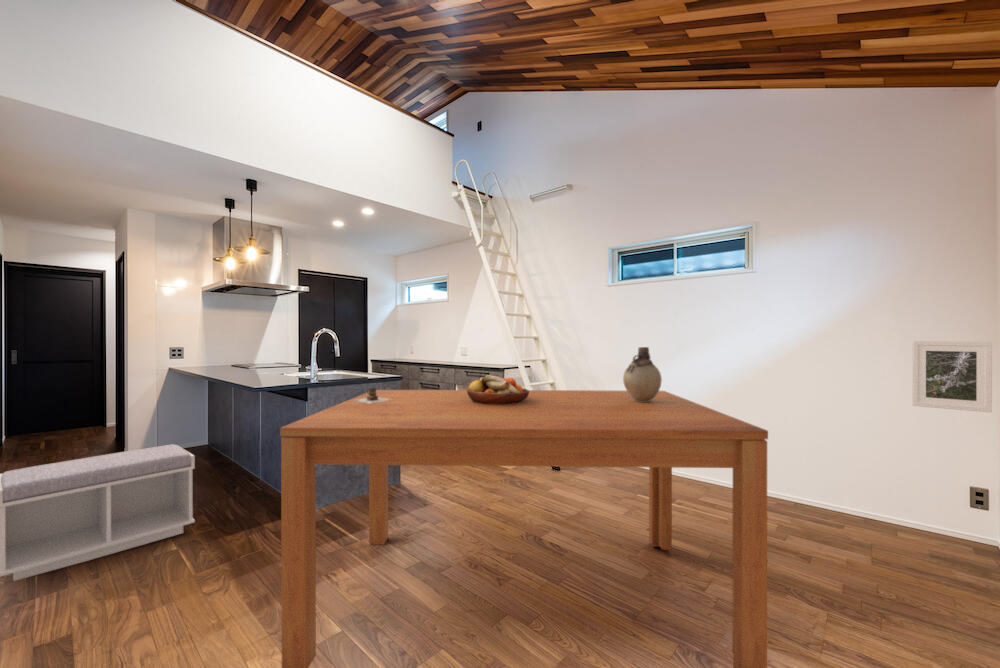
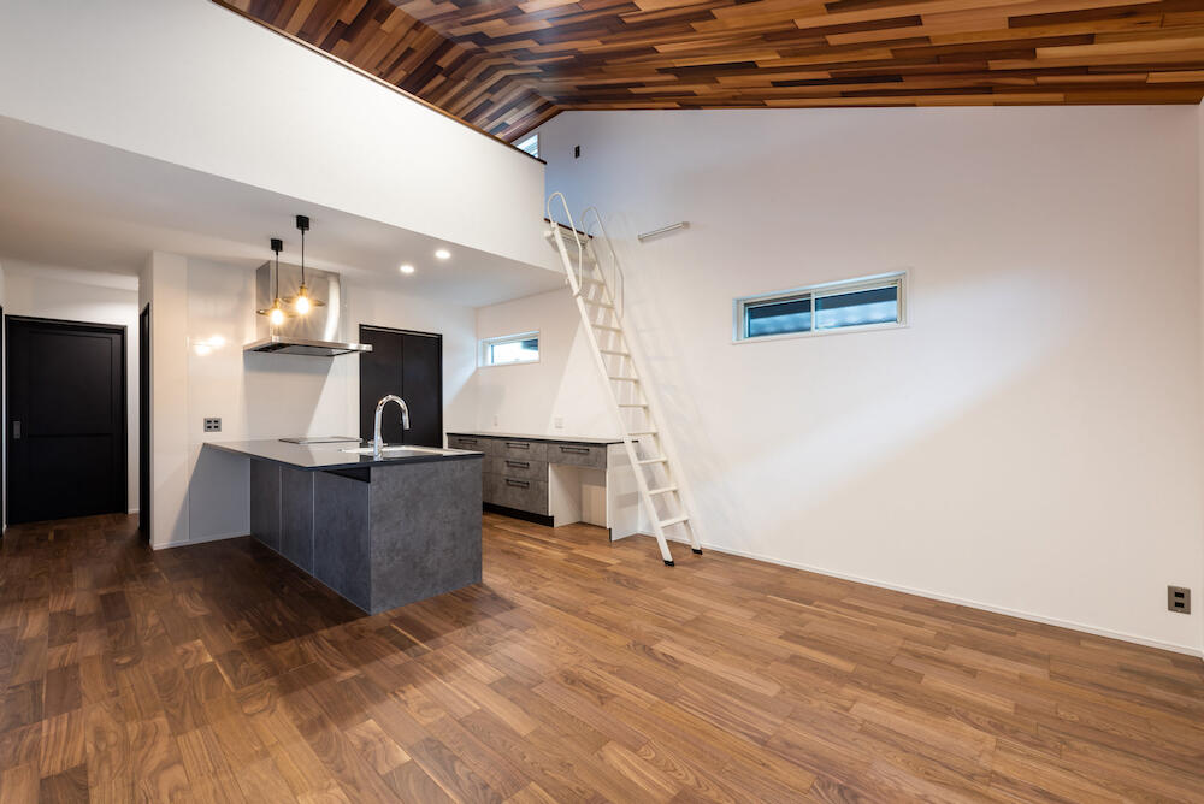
- vase (641, 373)
- bench (103, 502)
- teapot (372, 392)
- dining table (518, 465)
- fruit bowl (498, 387)
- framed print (950, 375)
